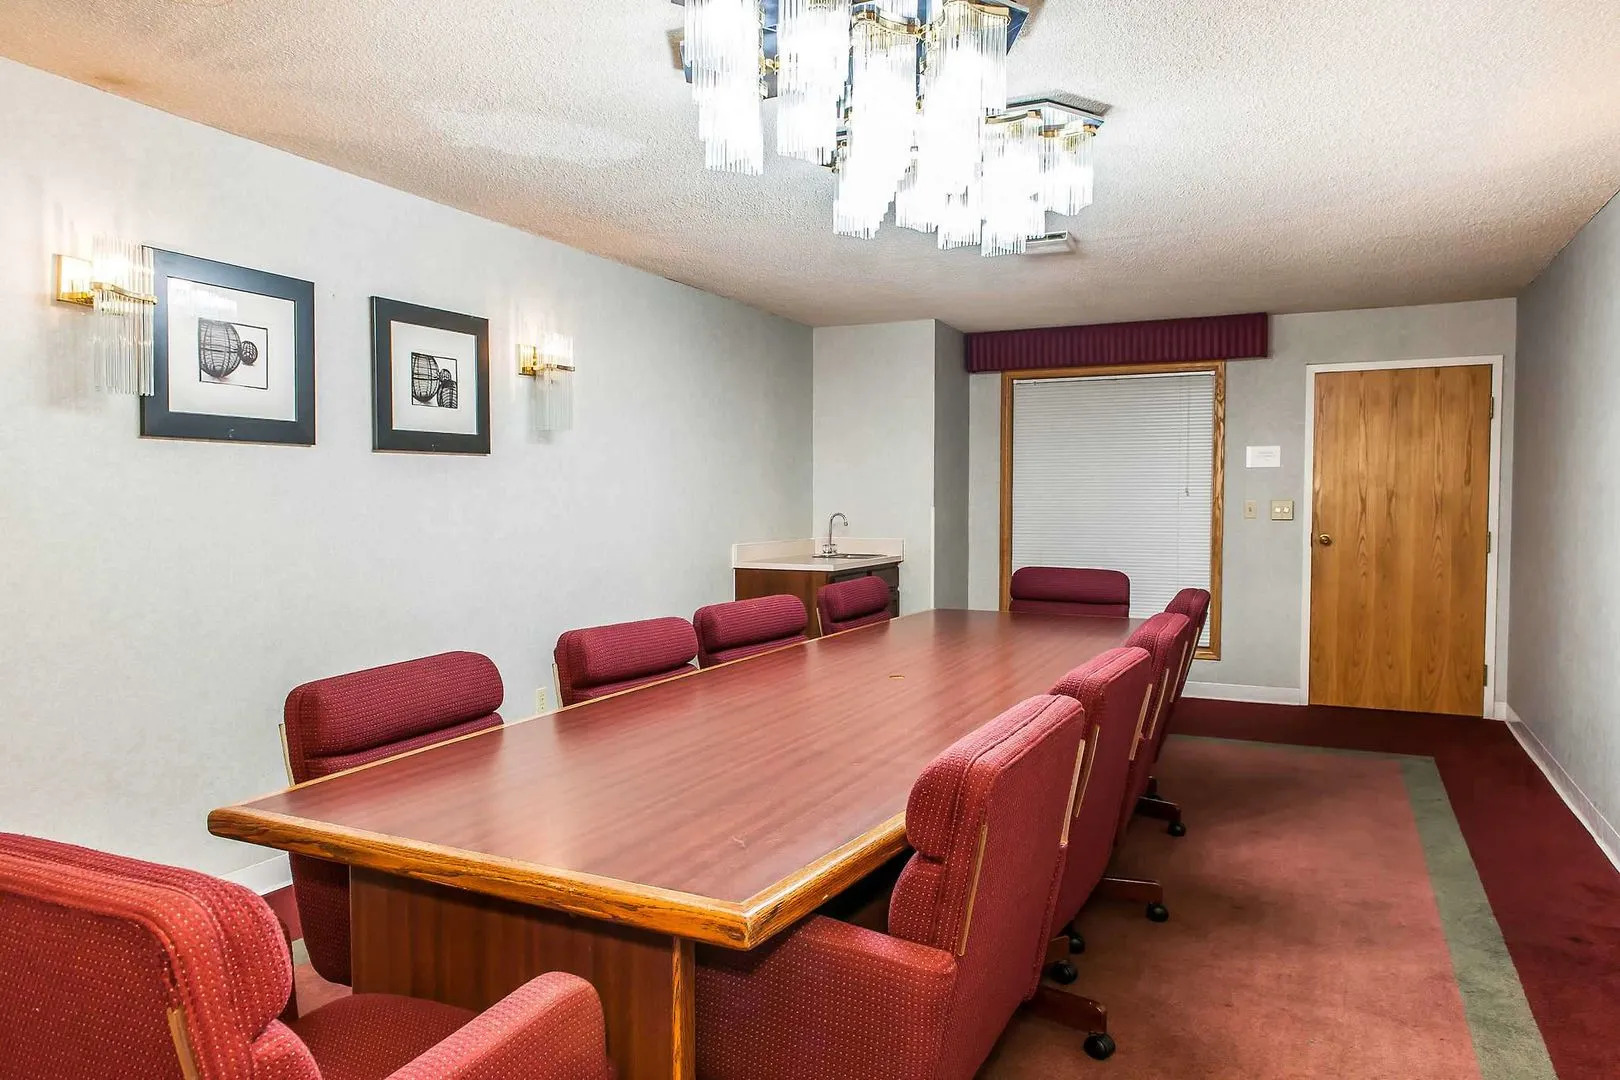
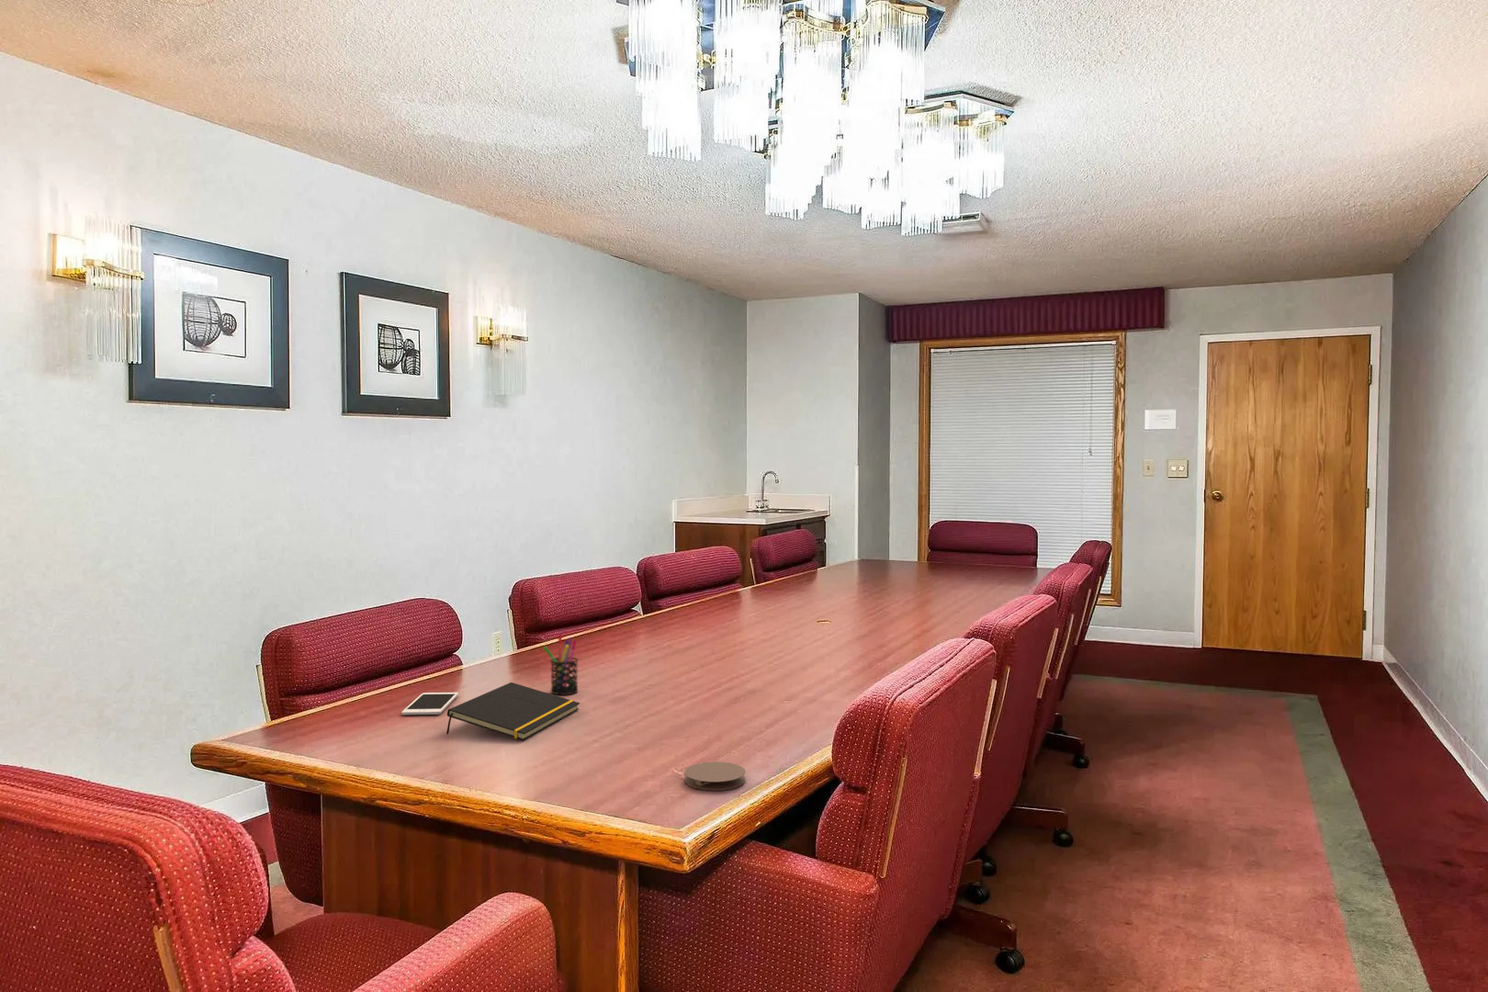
+ coaster (714, 775)
+ notepad (516, 709)
+ pen holder (560, 663)
+ cell phone (431, 703)
